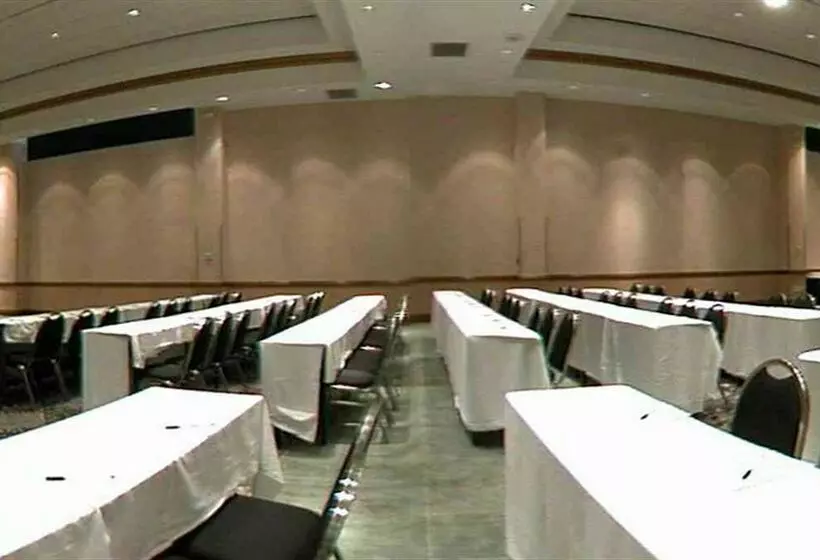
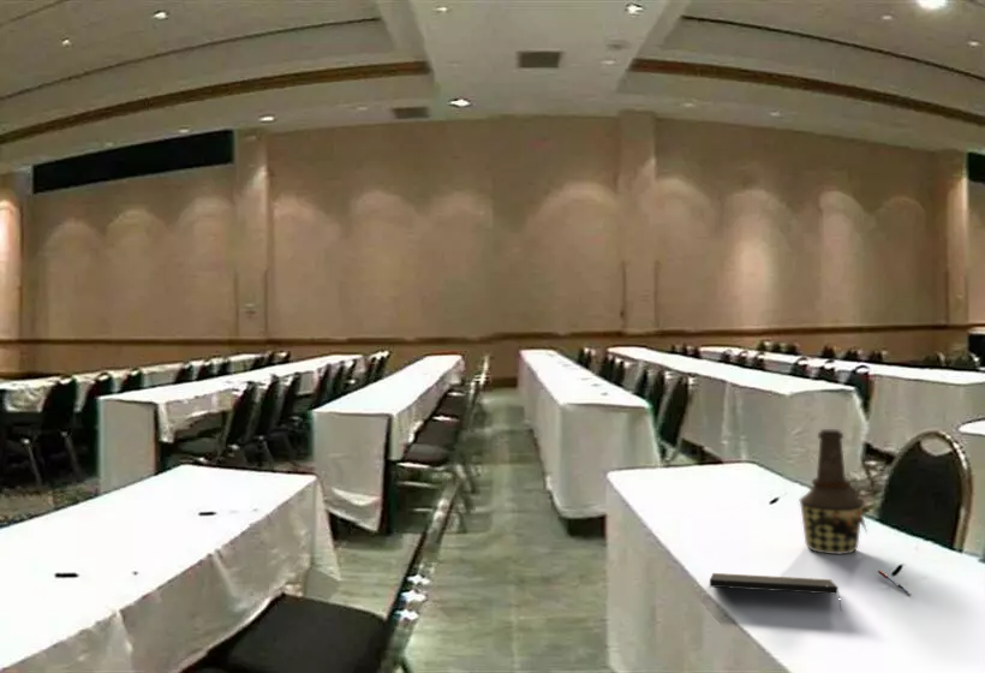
+ pen (894, 582)
+ notepad (771, 583)
+ bottle (834, 489)
